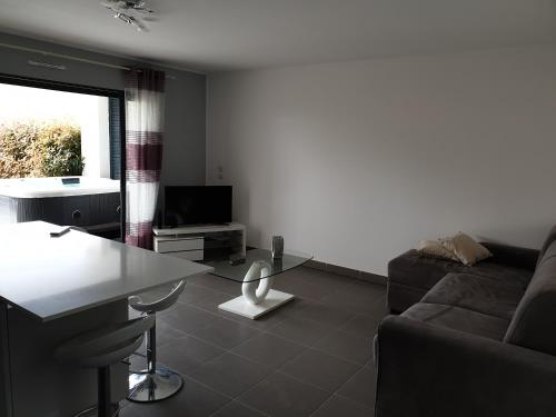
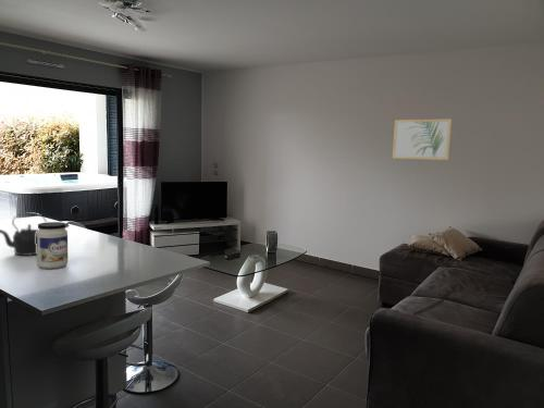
+ wall art (420, 139)
+ kettle (21, 232)
+ jar (52, 245)
